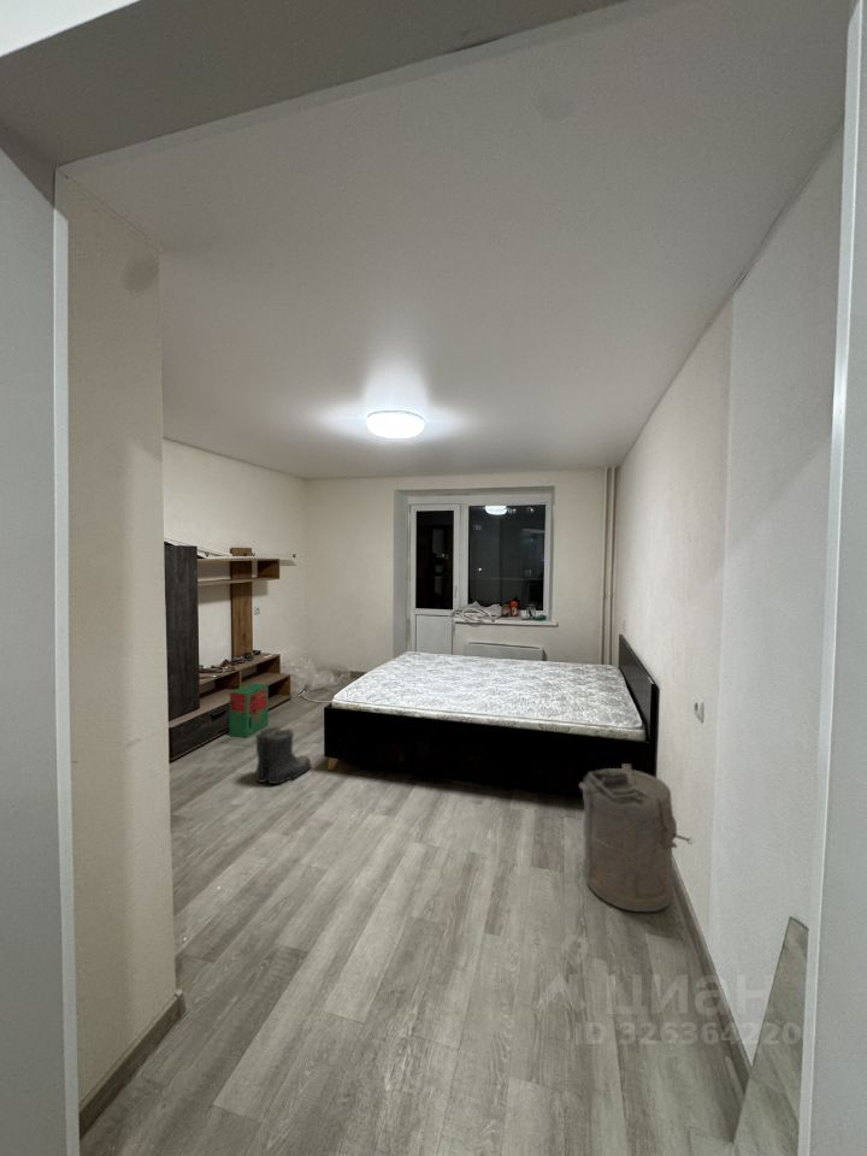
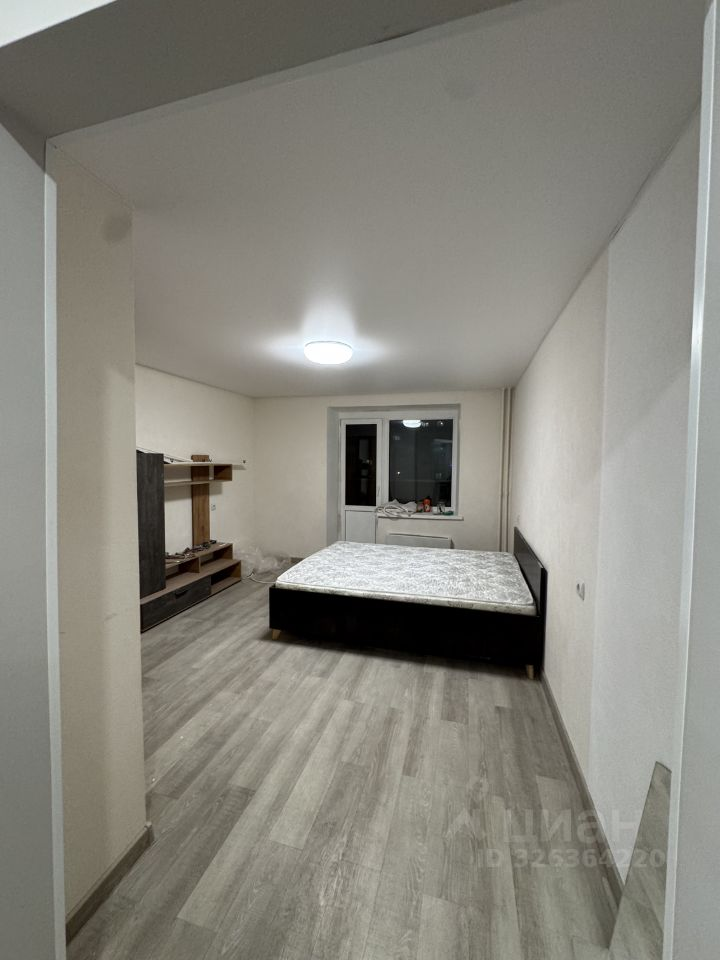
- boots (283, 750)
- cardboard box (249, 709)
- laundry hamper (629, 827)
